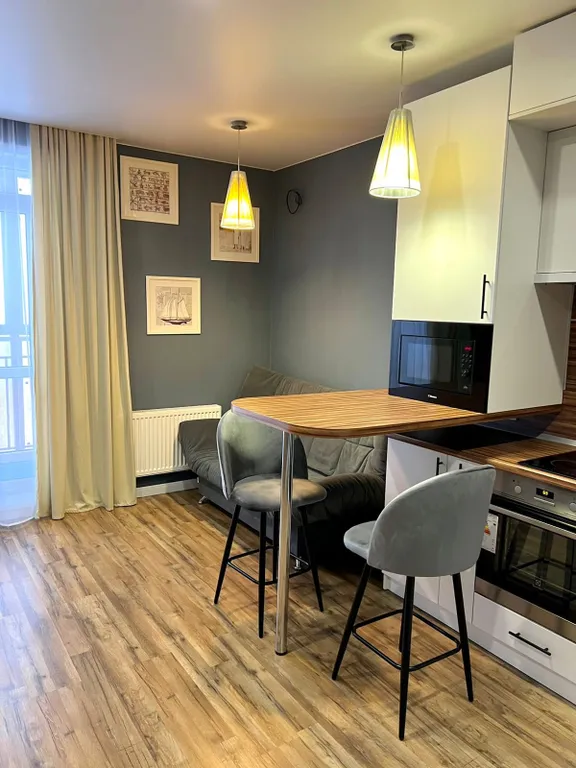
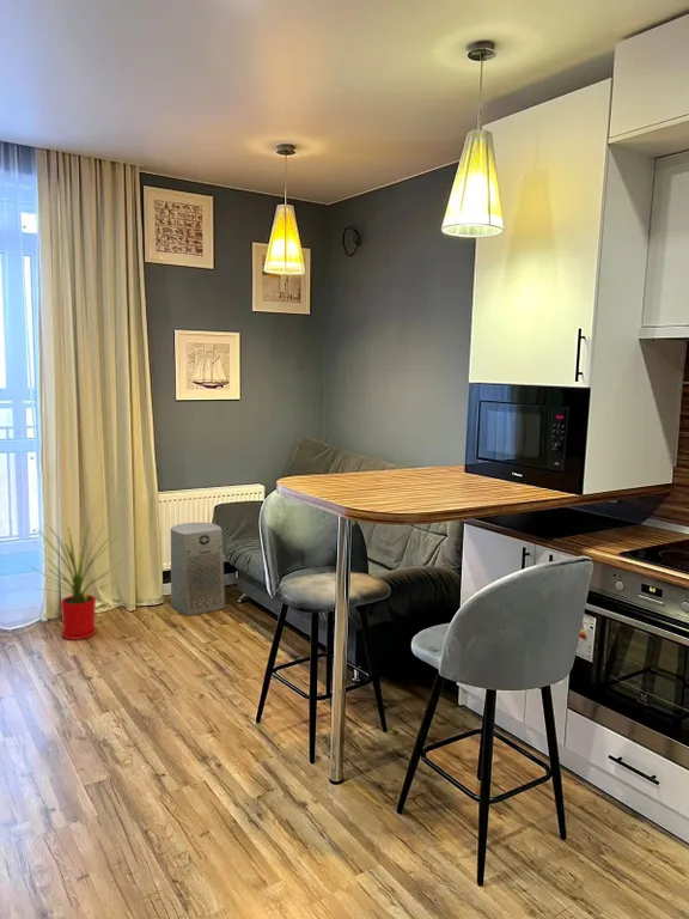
+ fan (195, 565)
+ house plant (77, 577)
